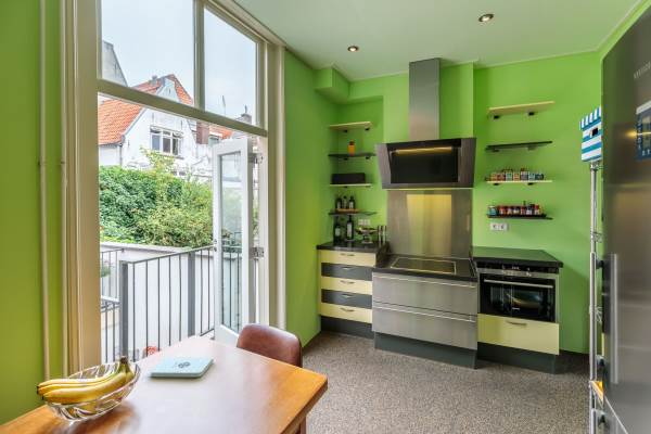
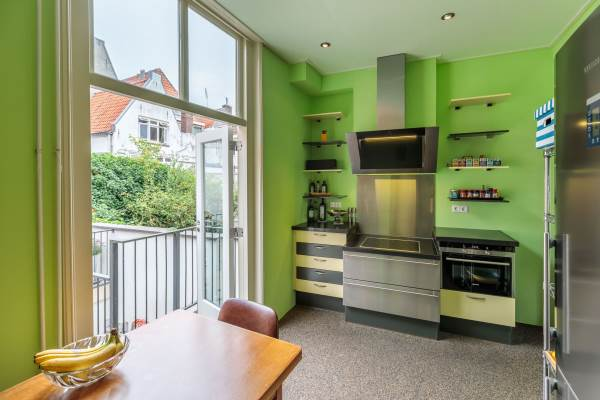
- notepad (182, 367)
